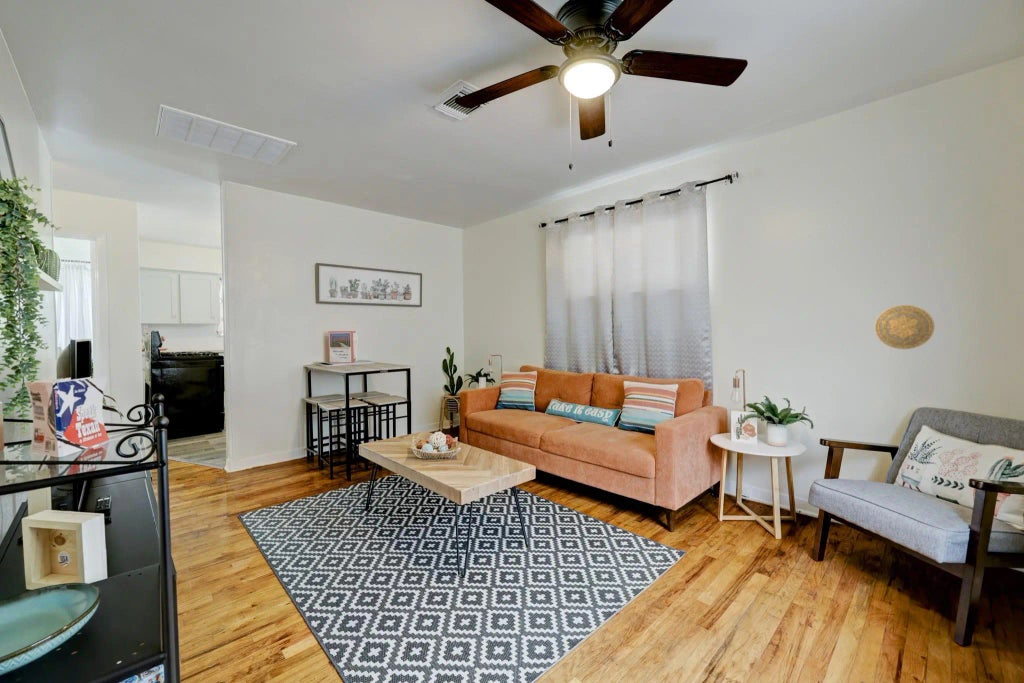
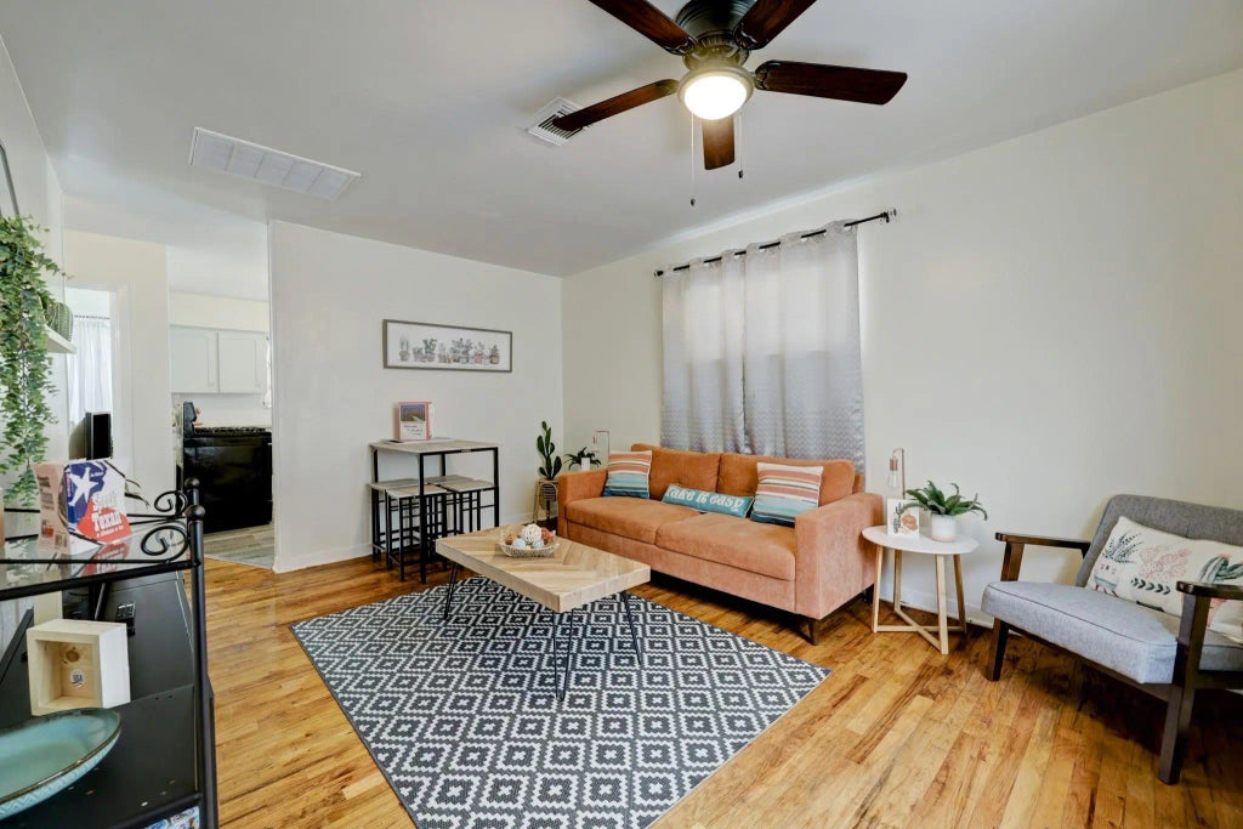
- decorative plate (903, 327)
